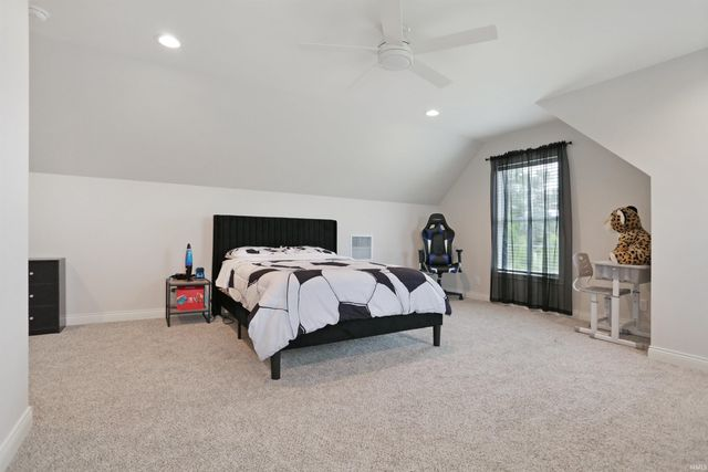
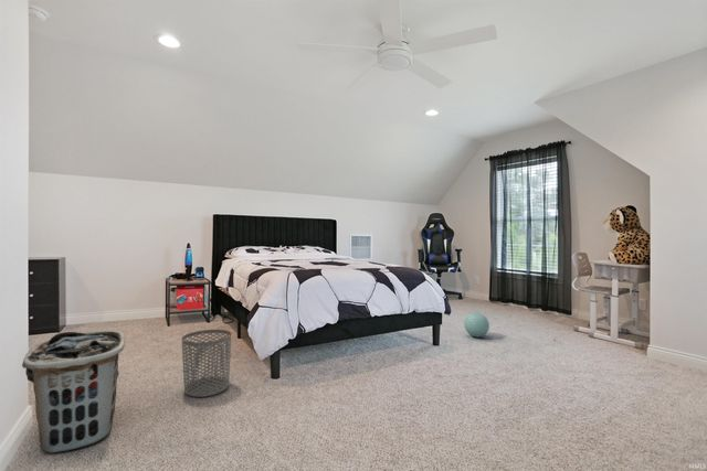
+ clothes hamper (78, 378)
+ waste bin (208, 362)
+ ball (476, 324)
